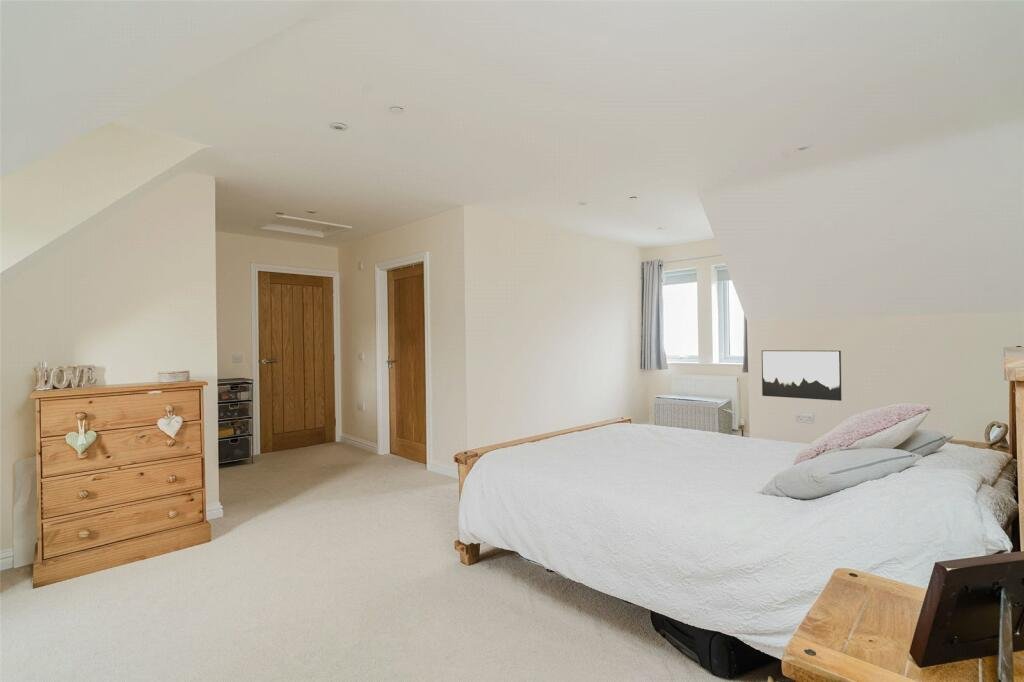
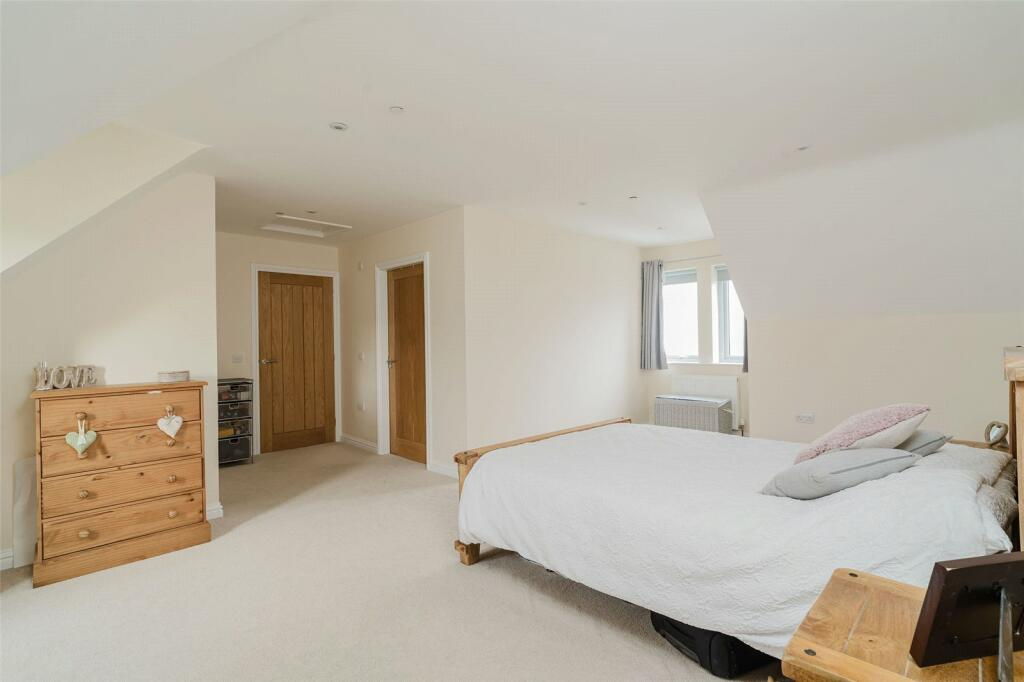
- wall art (799, 374)
